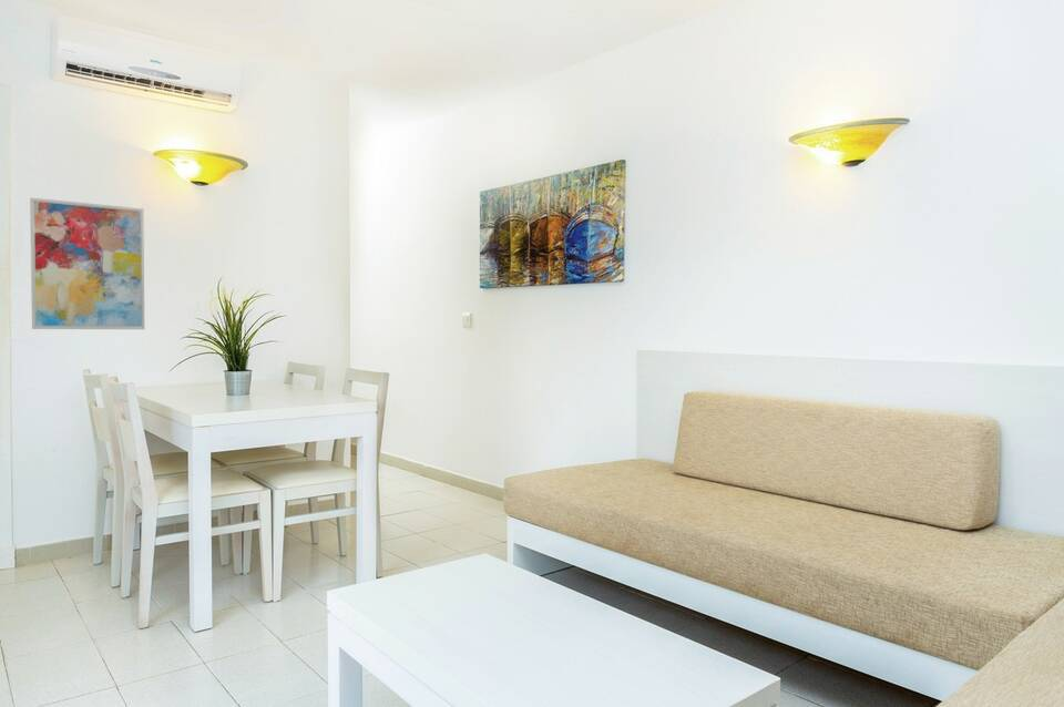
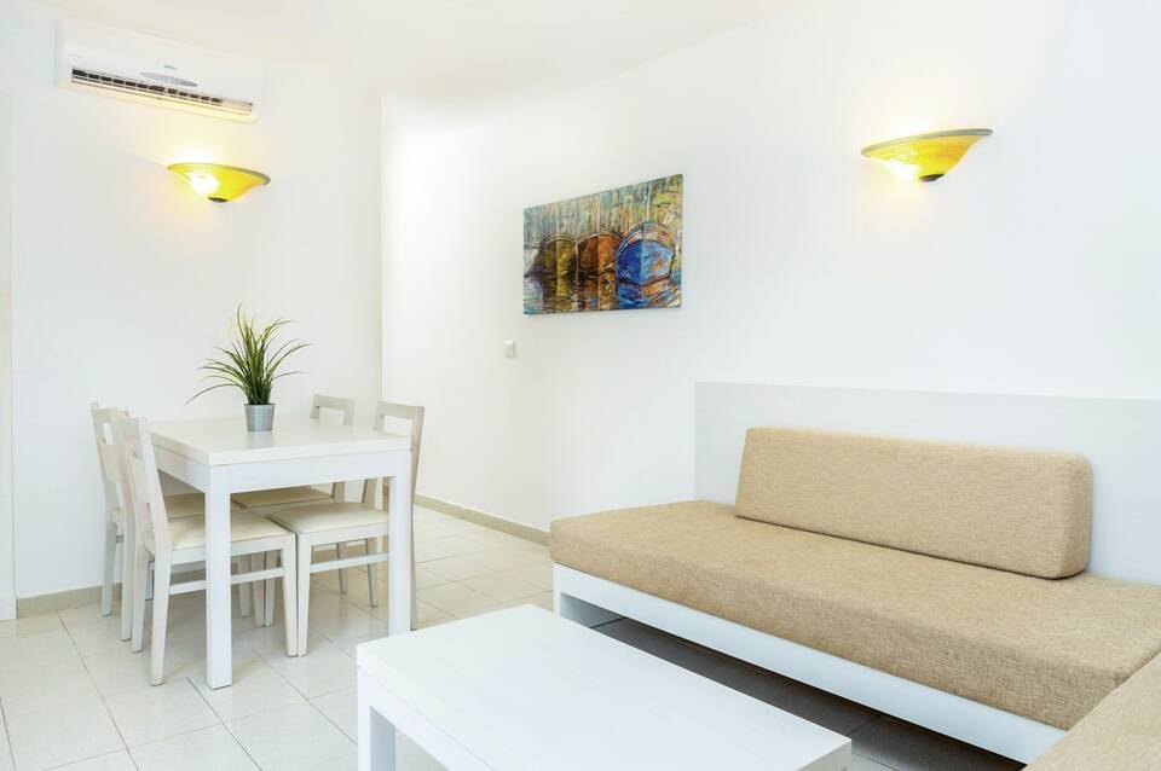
- wall art (90, 266)
